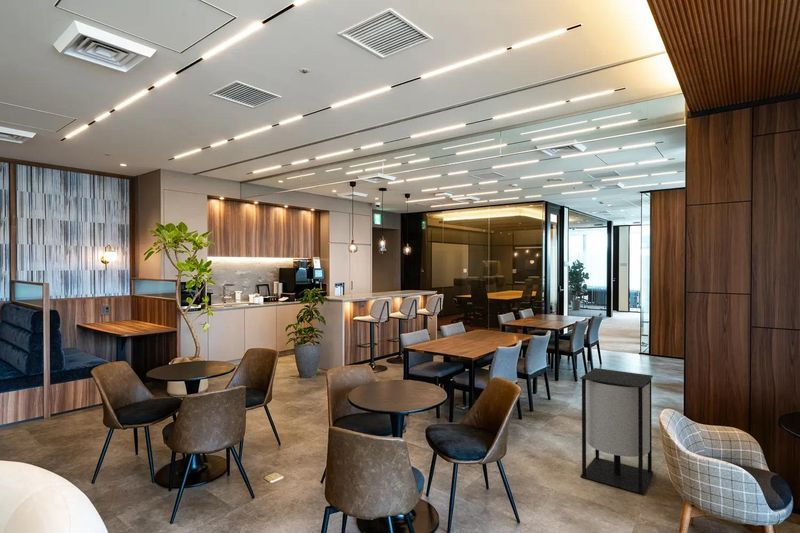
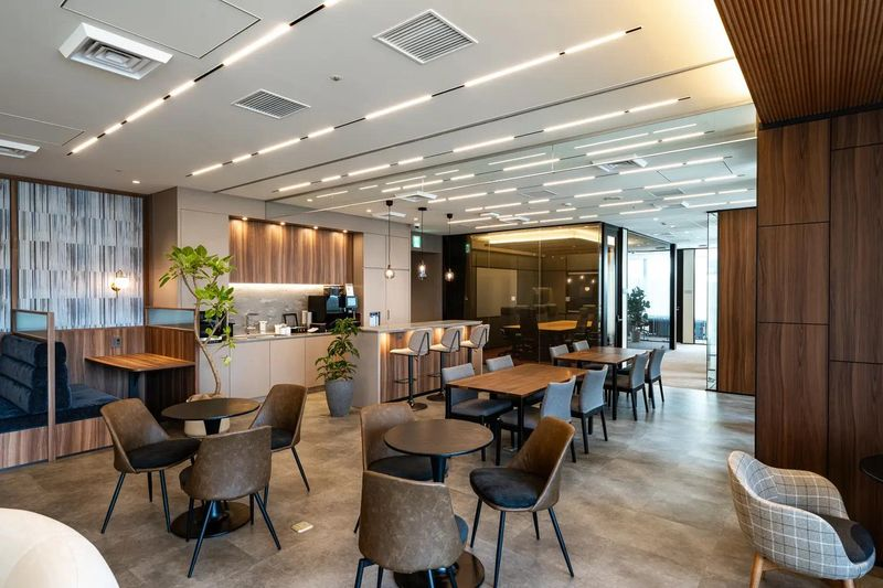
- trash can (617, 425)
